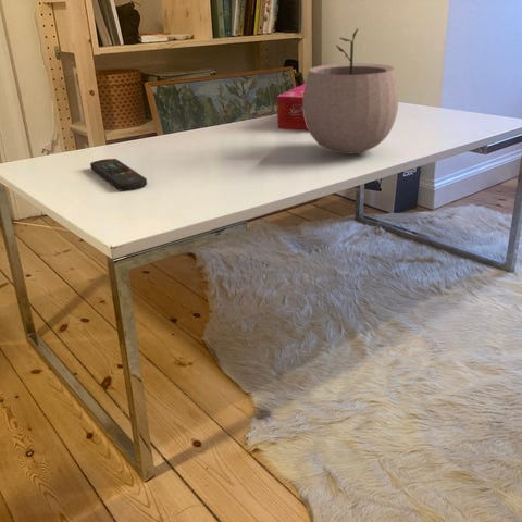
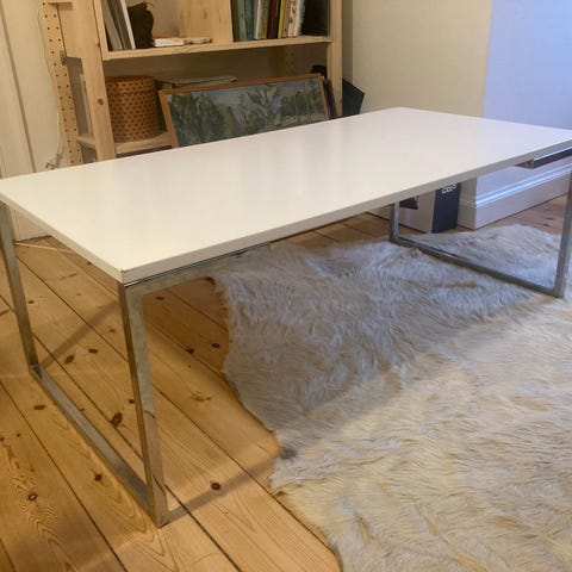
- tissue box (302, 108)
- plant pot (350, 92)
- remote control (116, 173)
